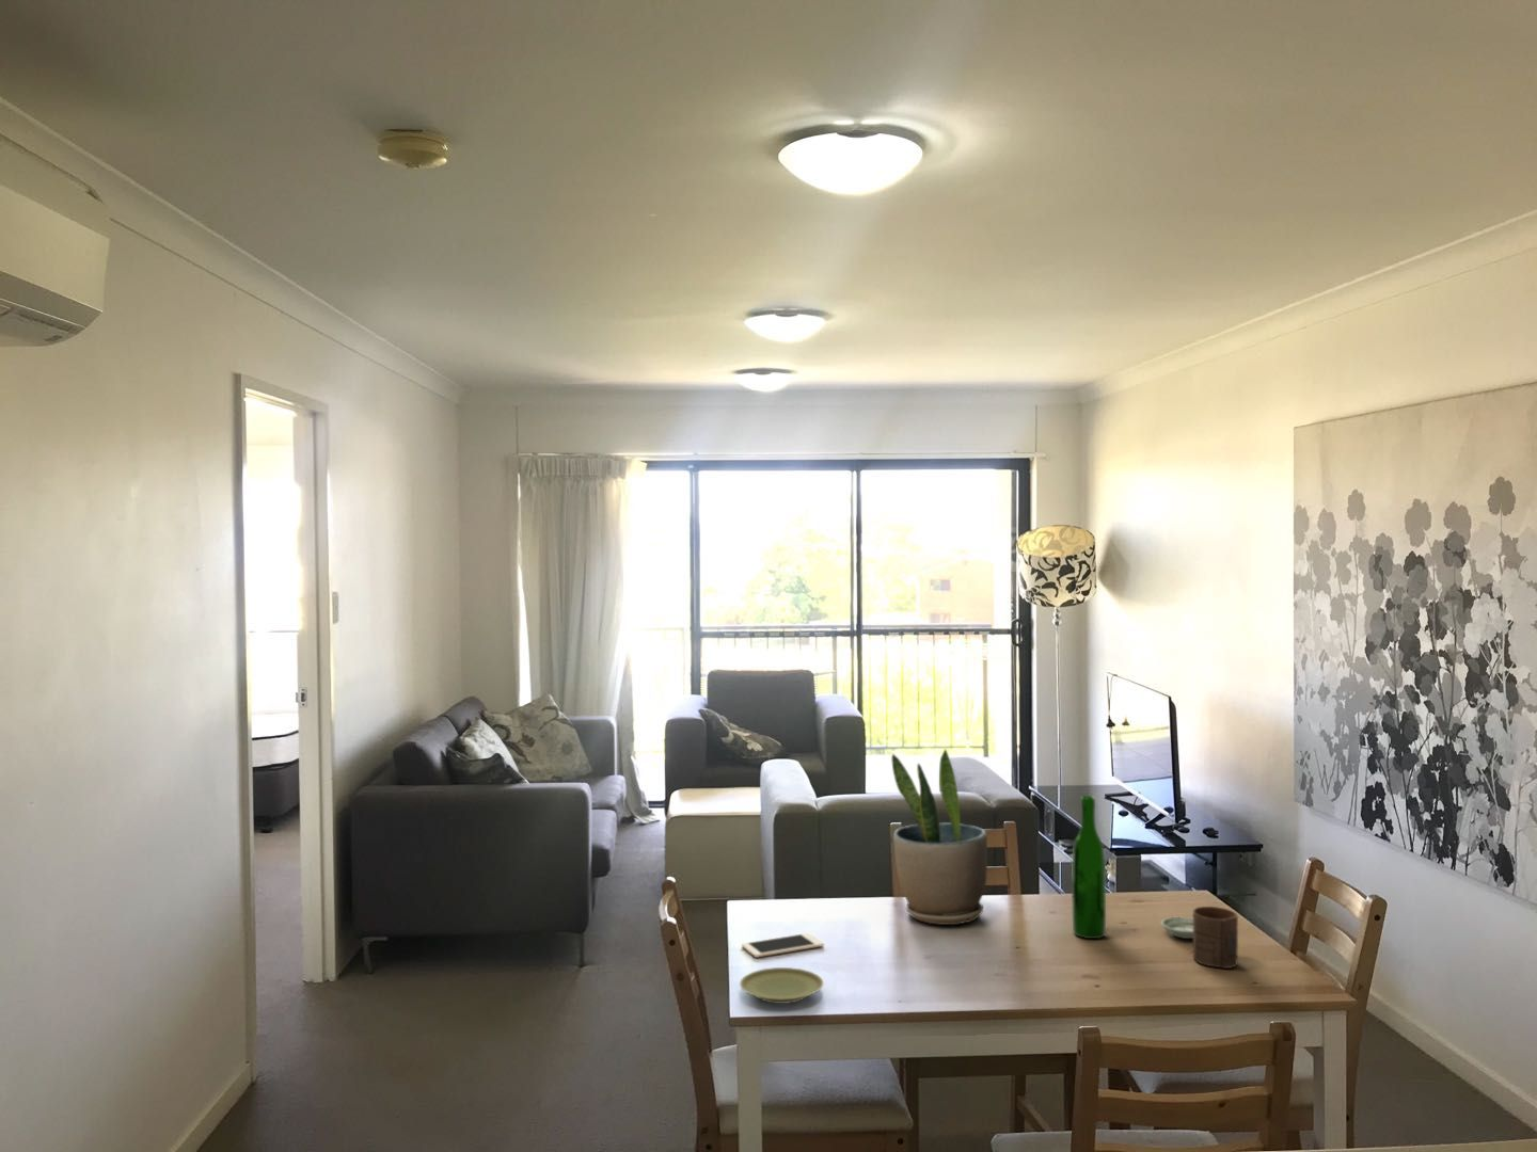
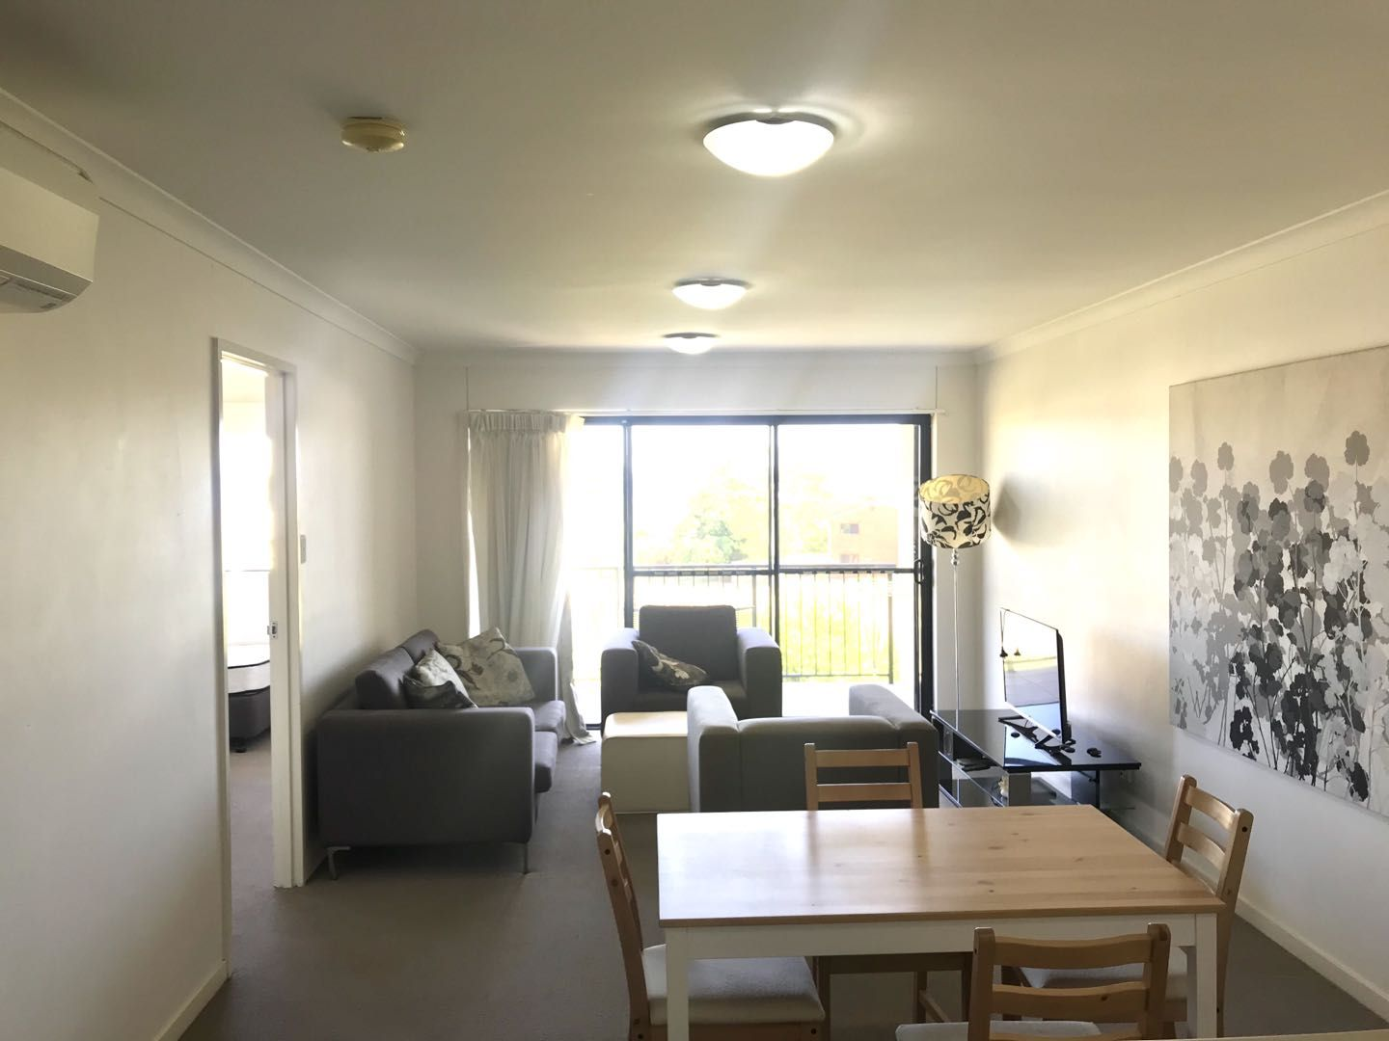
- plate (782, 987)
- wine bottle (1088, 865)
- saucer (1184, 929)
- cell phone (782, 944)
- potted plant (939, 828)
- cup (1216, 937)
